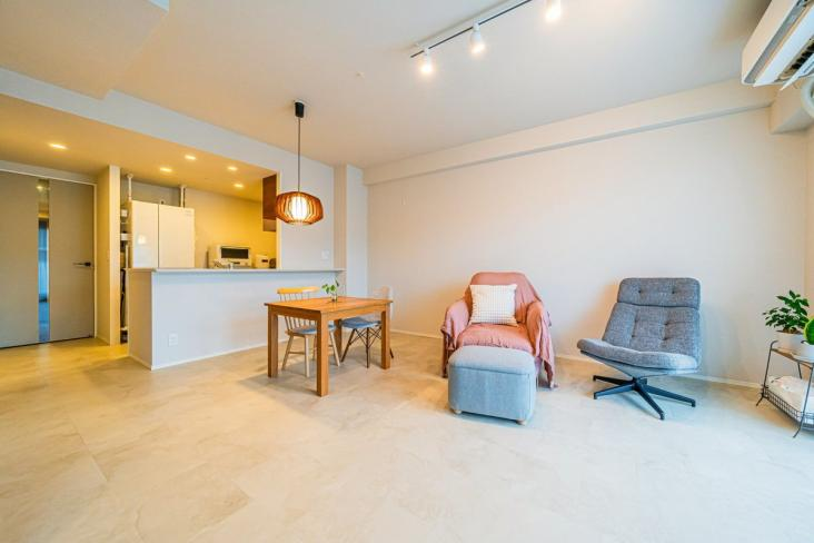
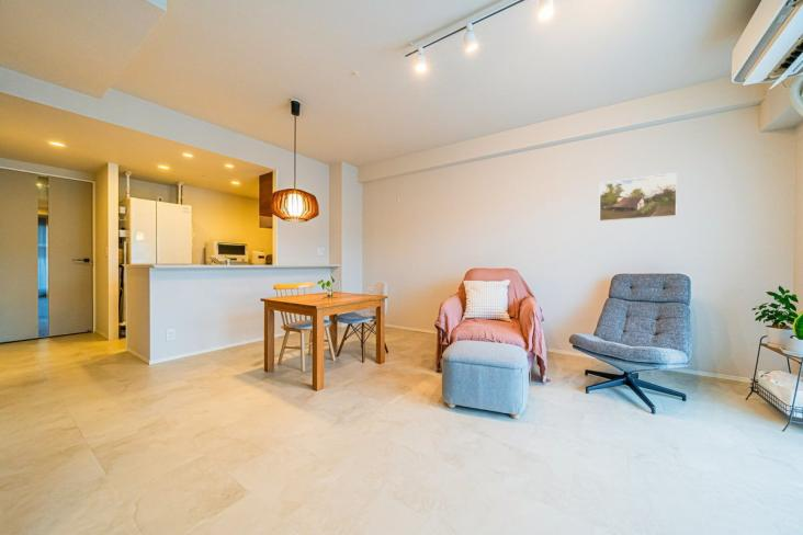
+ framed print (635, 198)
